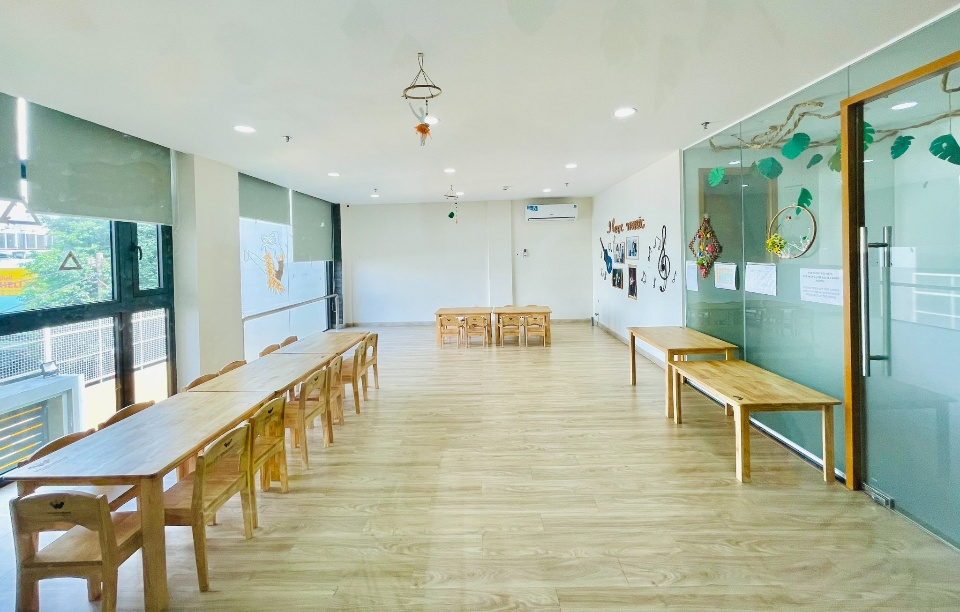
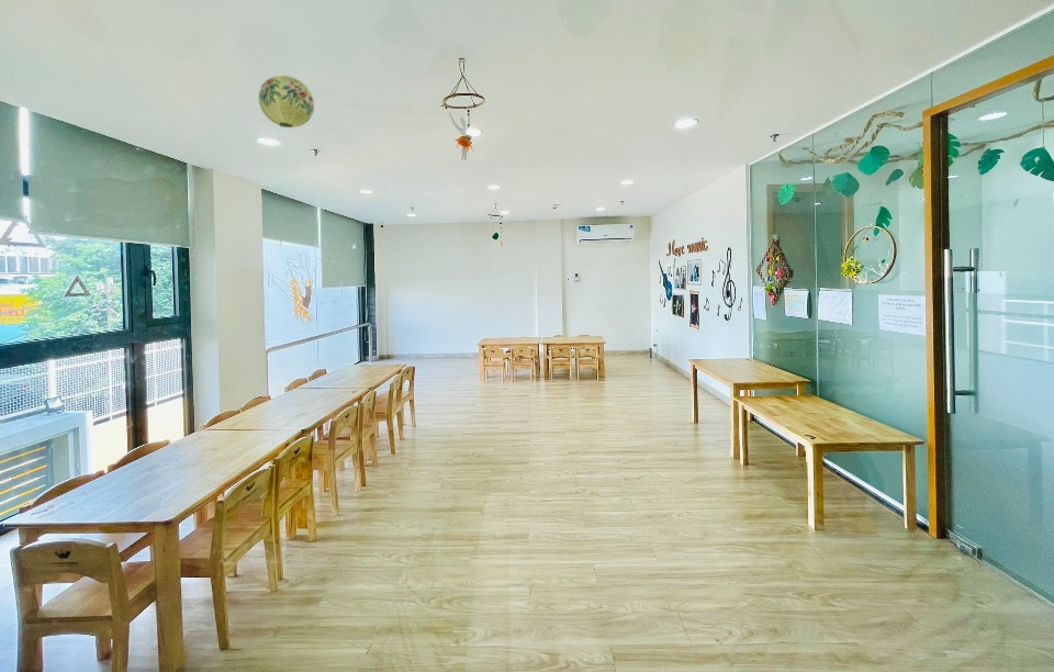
+ paper lantern (287, 102)
